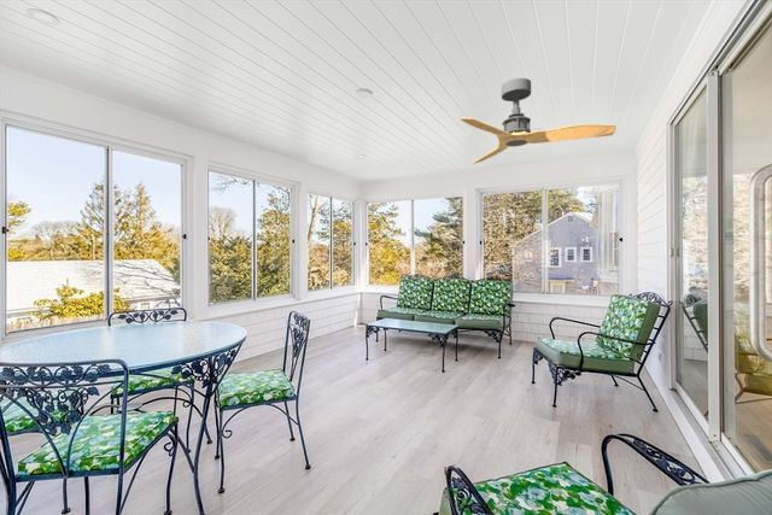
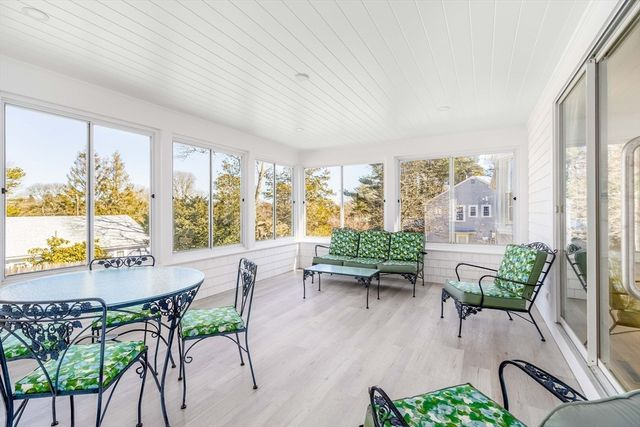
- ceiling fan (530, 118)
